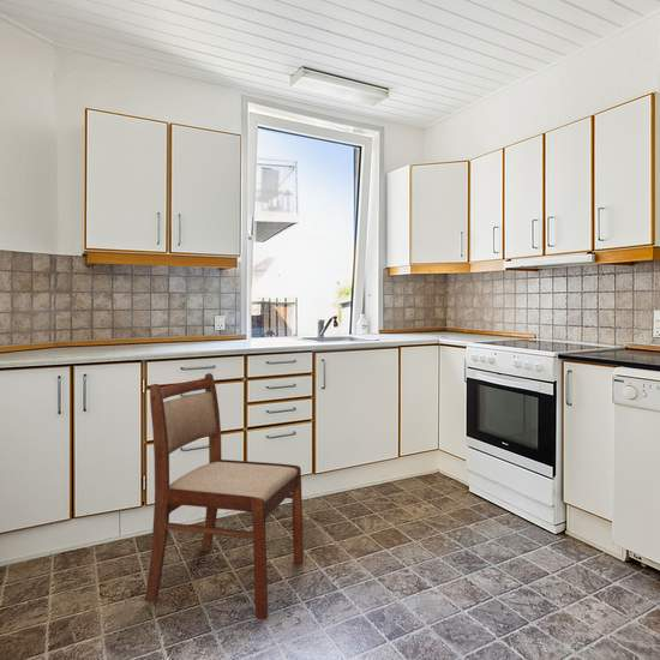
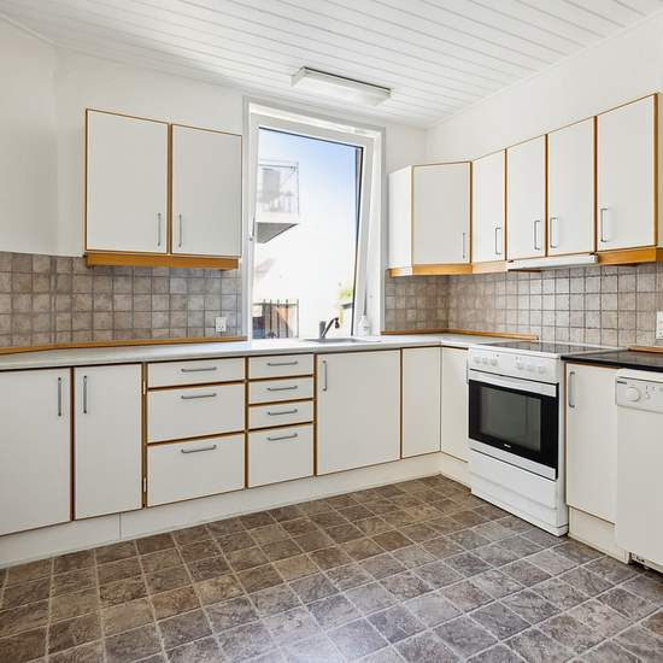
- dining chair (229, 480)
